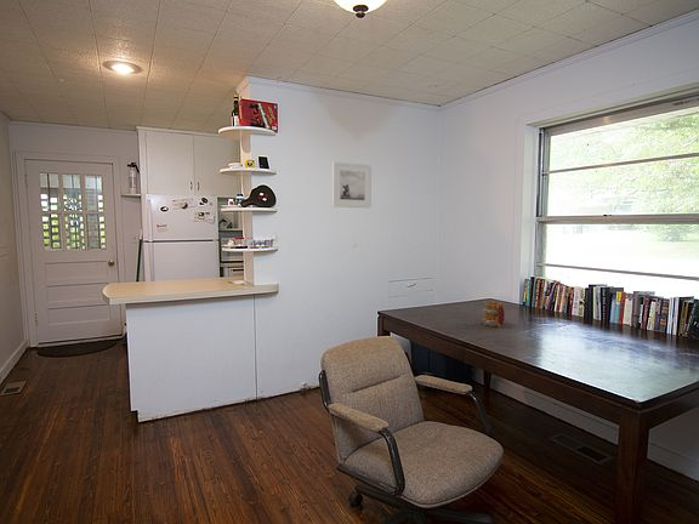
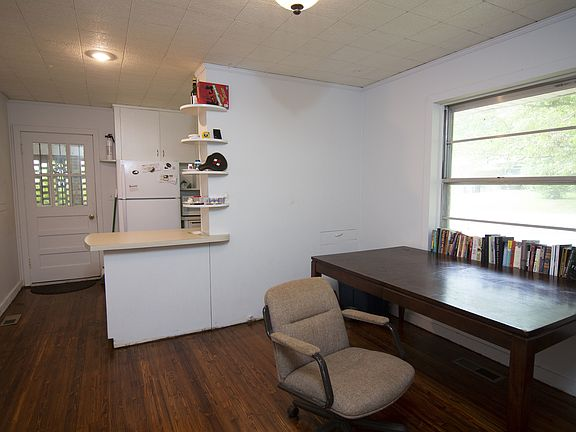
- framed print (352, 186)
- mug (494, 313)
